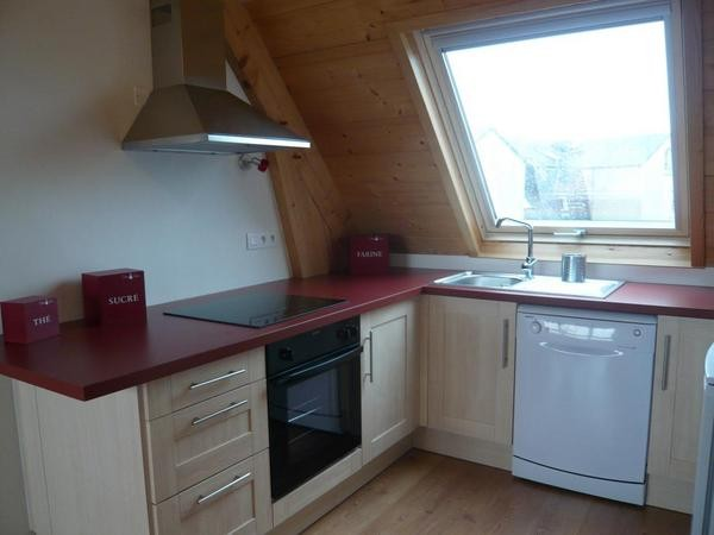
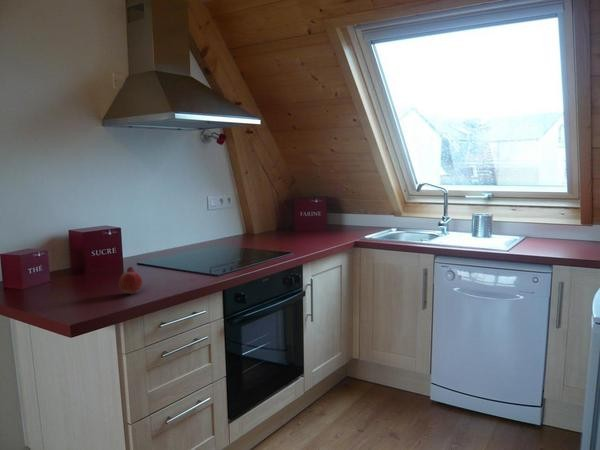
+ fruit (130, 280)
